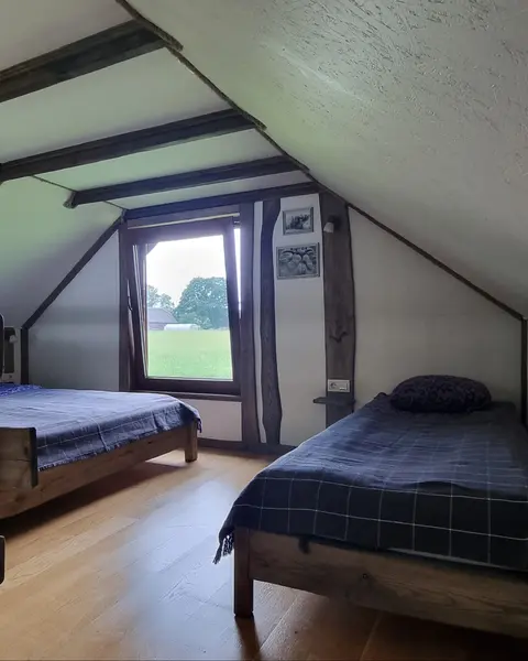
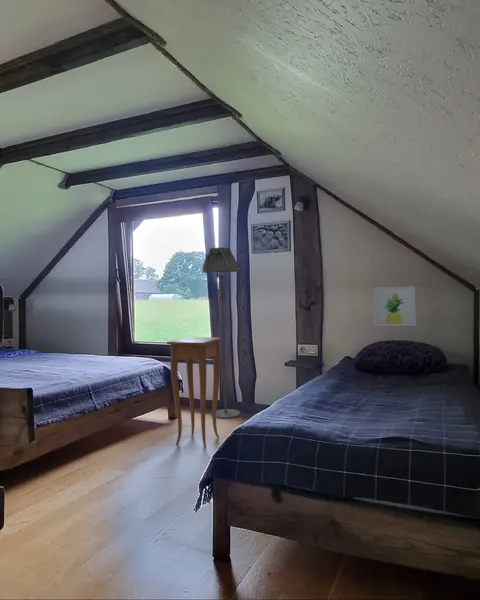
+ wall art (394, 306)
+ floor lamp (222, 331)
+ side table (193, 390)
